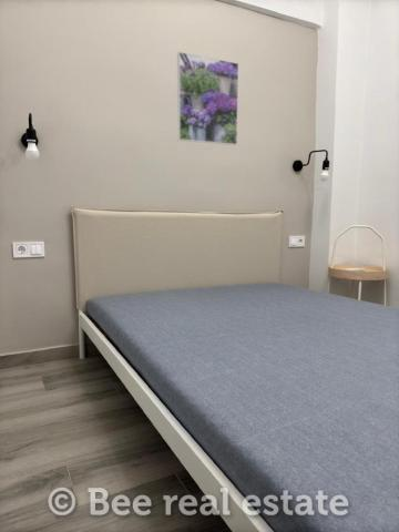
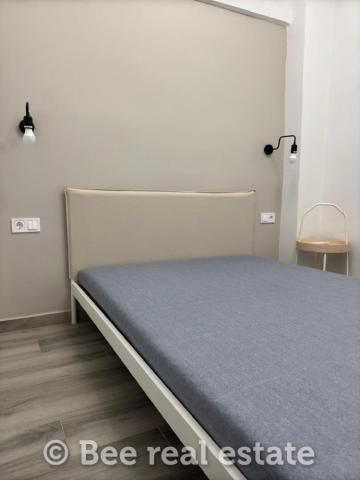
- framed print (208, 101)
